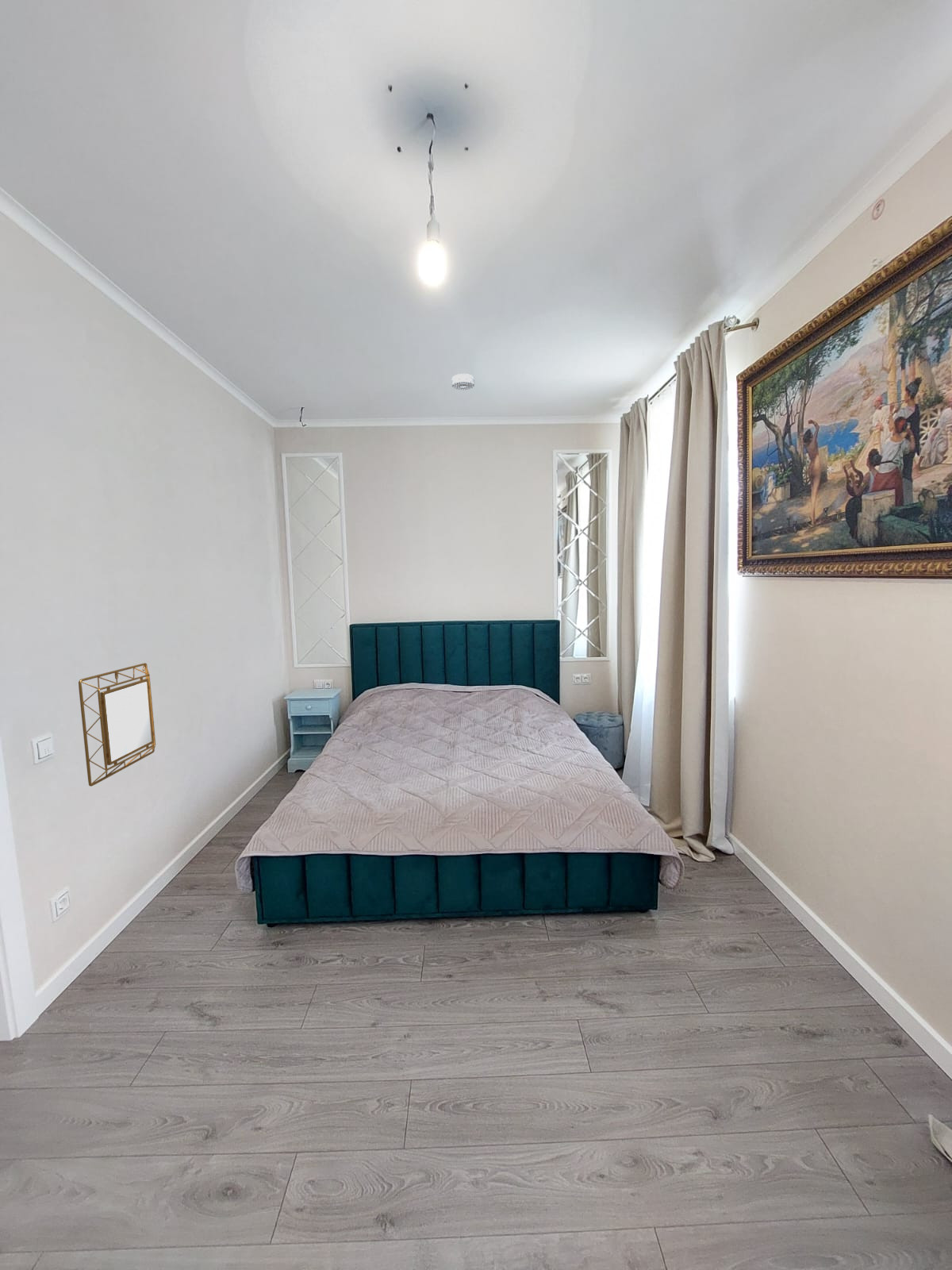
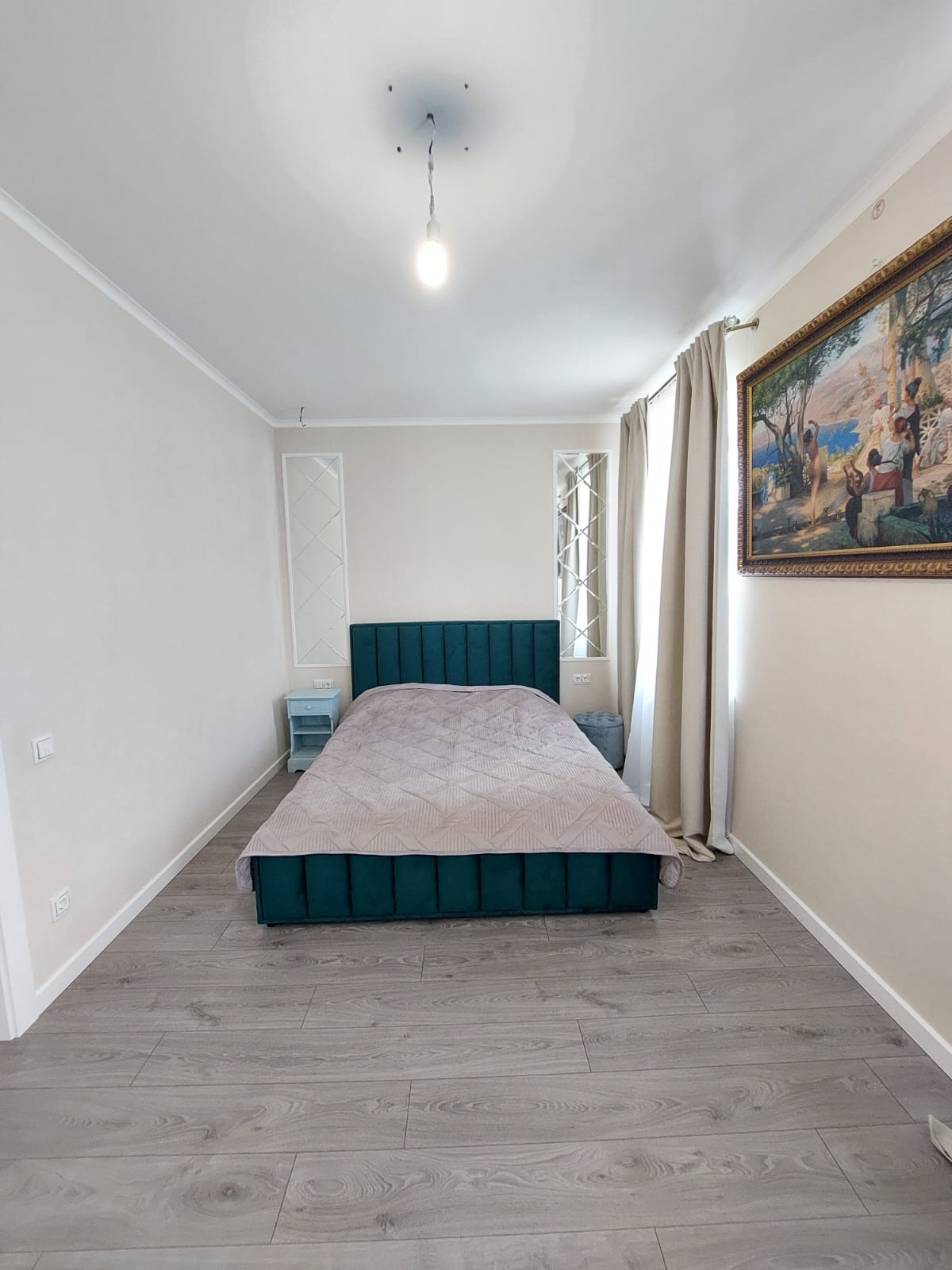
- home mirror (125, 719)
- smoke detector (463, 381)
